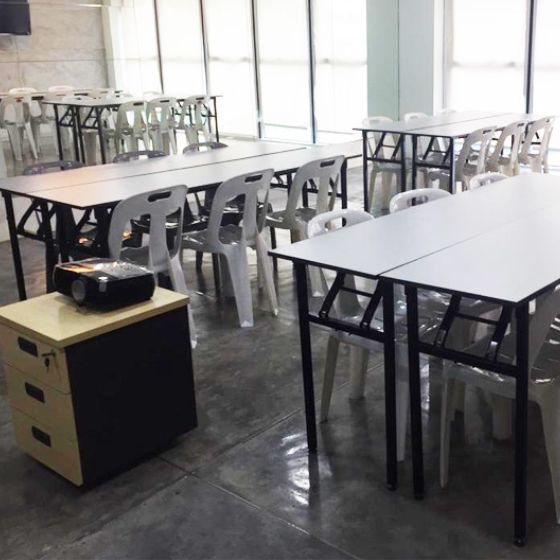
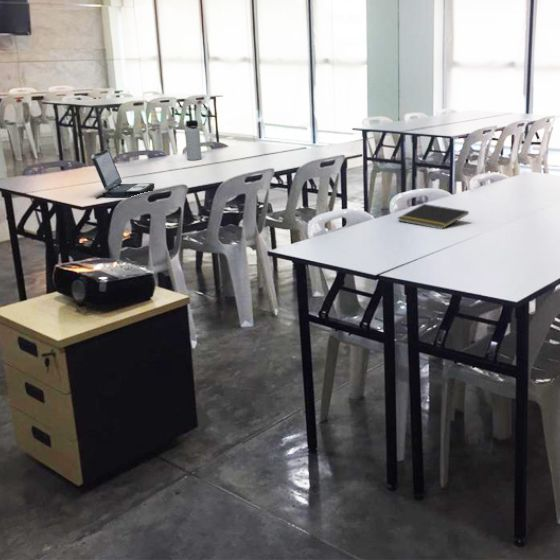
+ notepad (432, 216)
+ laptop (118, 173)
+ water bottle (192, 140)
